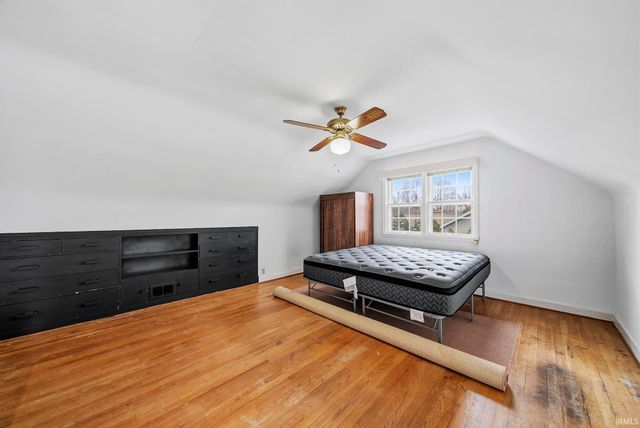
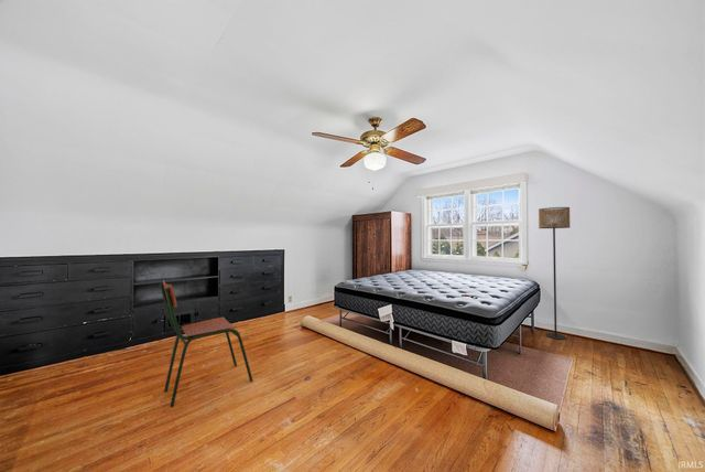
+ chair (210, 330)
+ floor lamp (554, 271)
